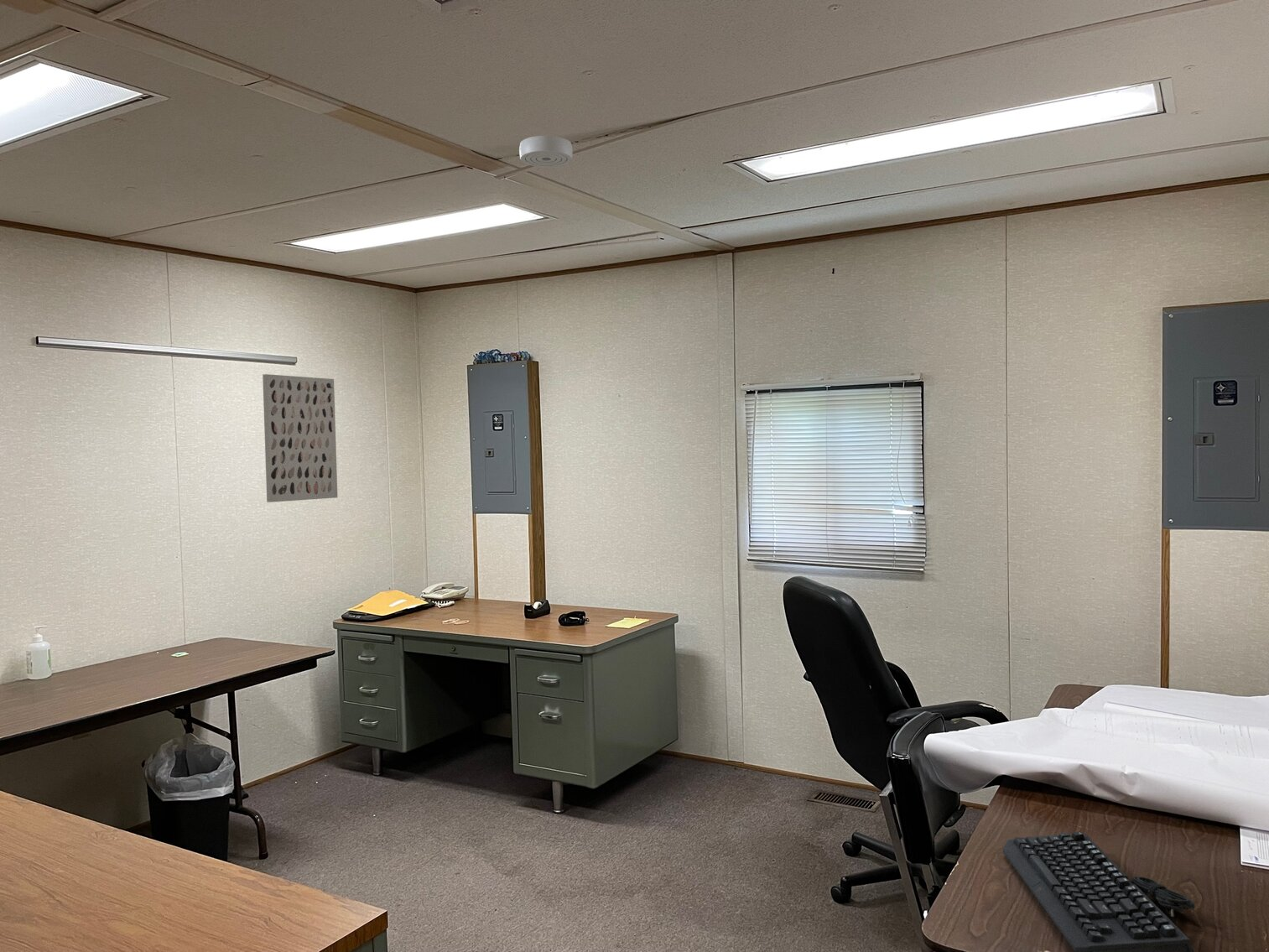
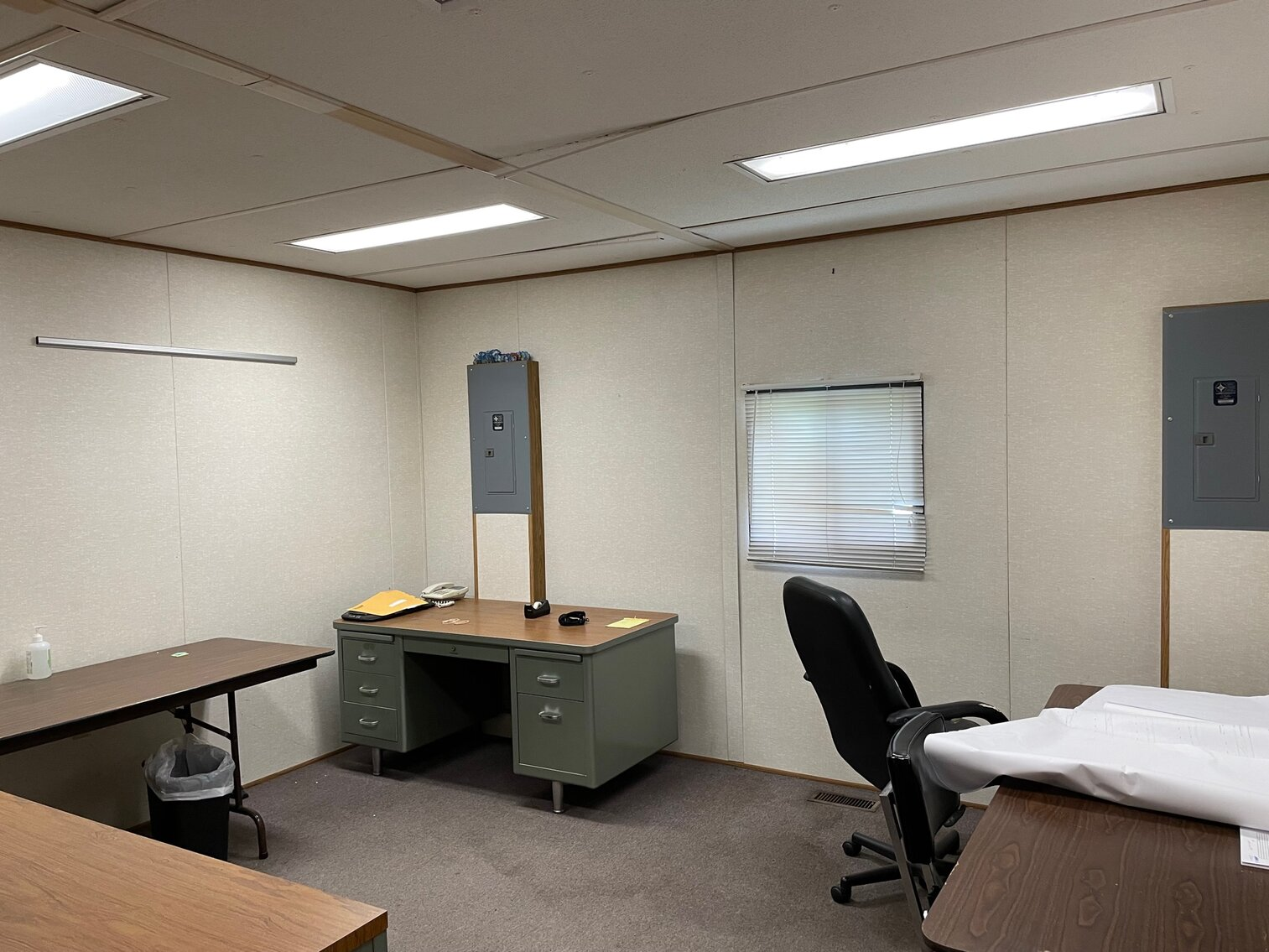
- smoke detector (546, 152)
- keyboard (1105, 887)
- wall art (301, 438)
